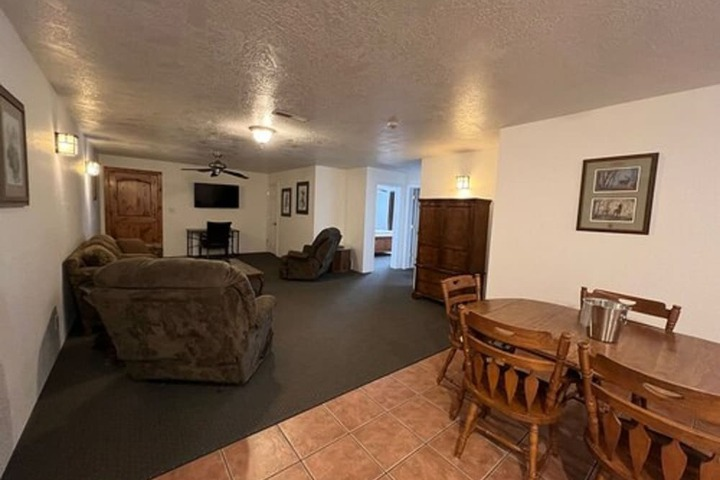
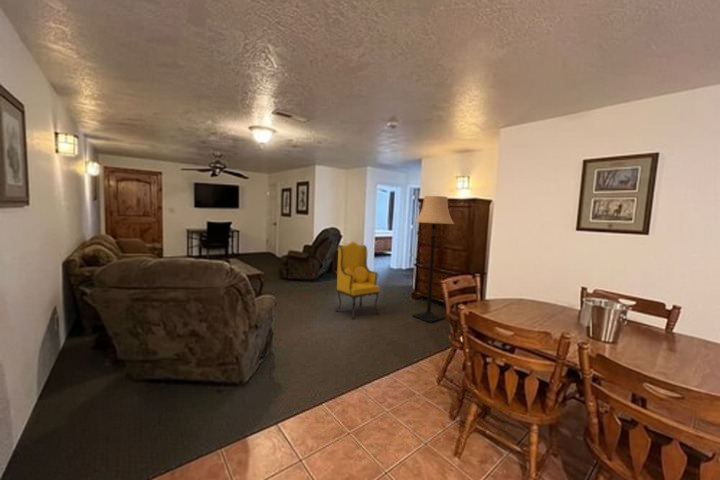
+ armchair (359, 277)
+ lamp (432, 257)
